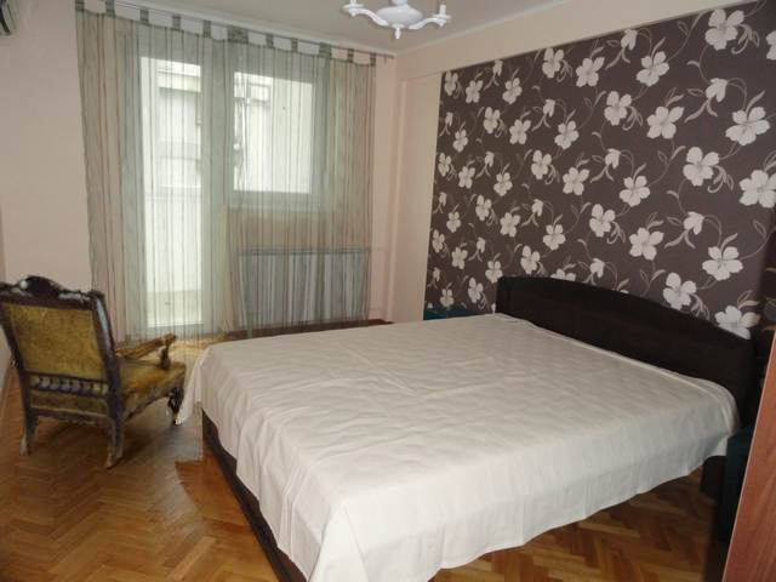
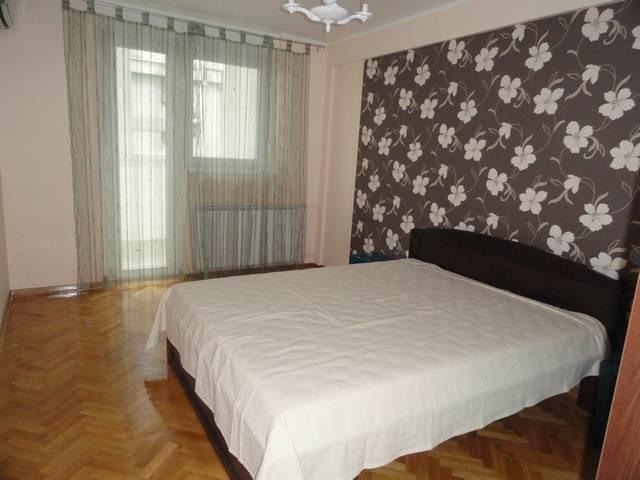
- armchair (99, 355)
